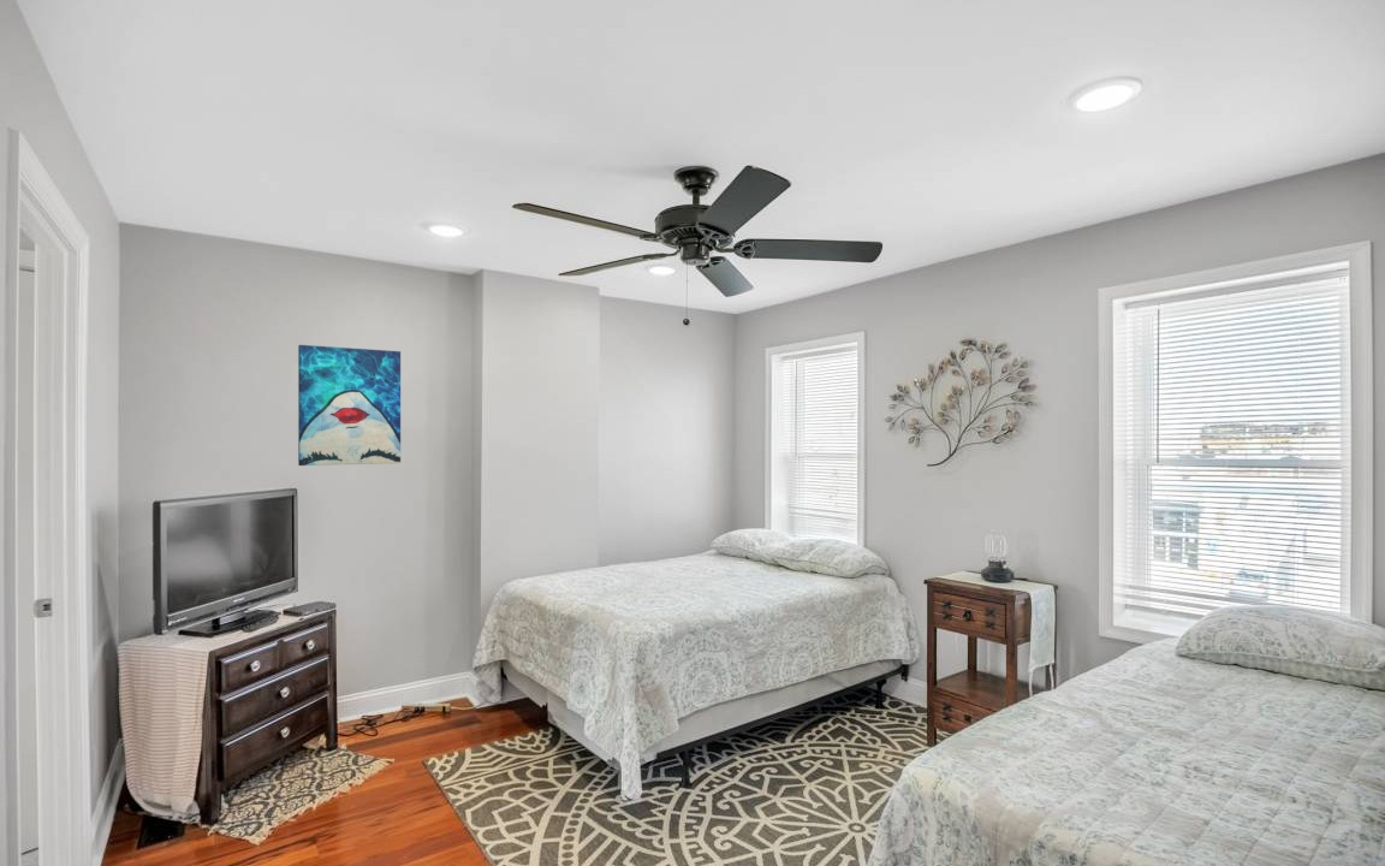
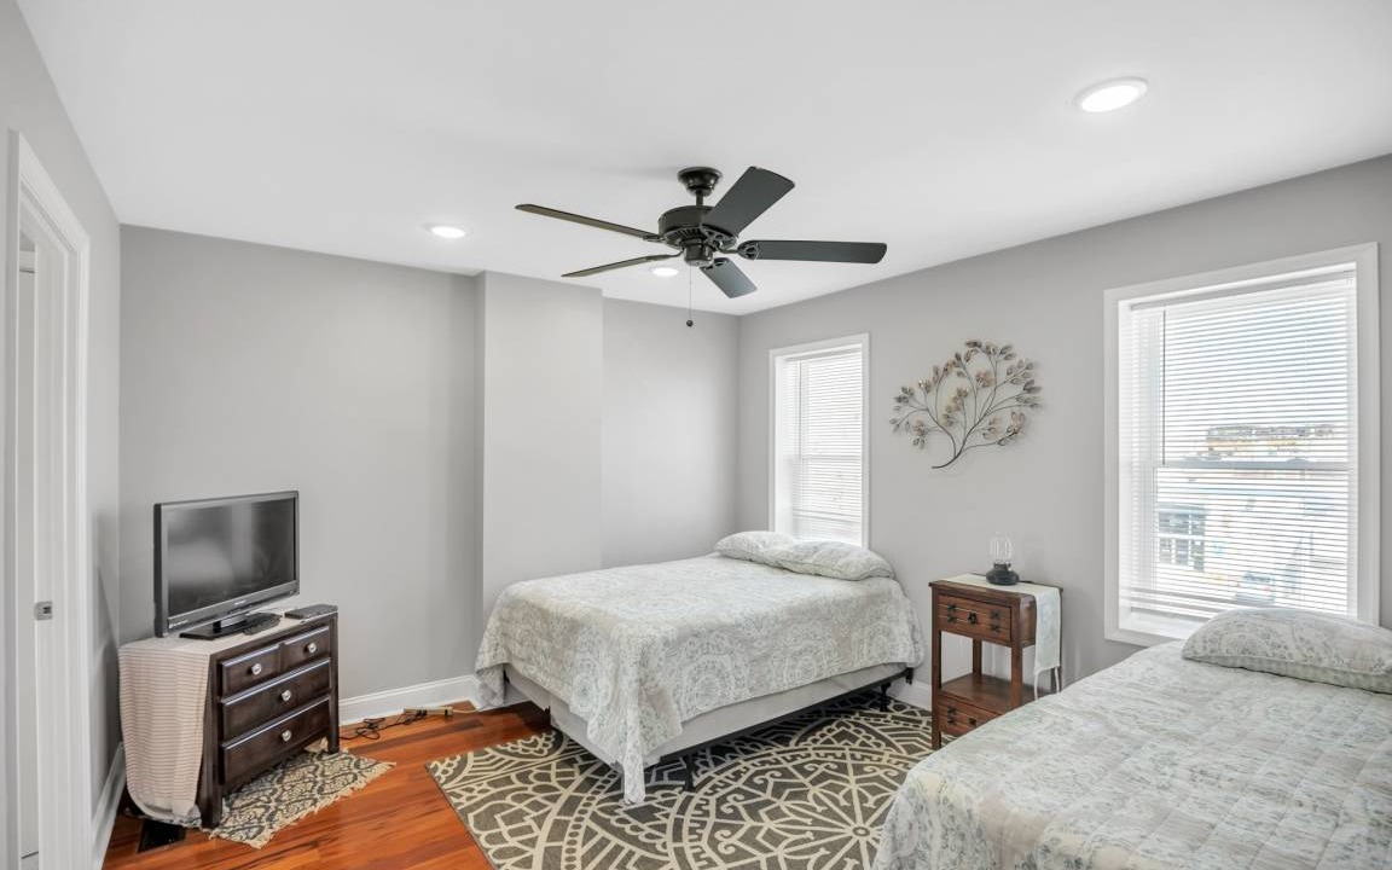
- wall art (351, 405)
